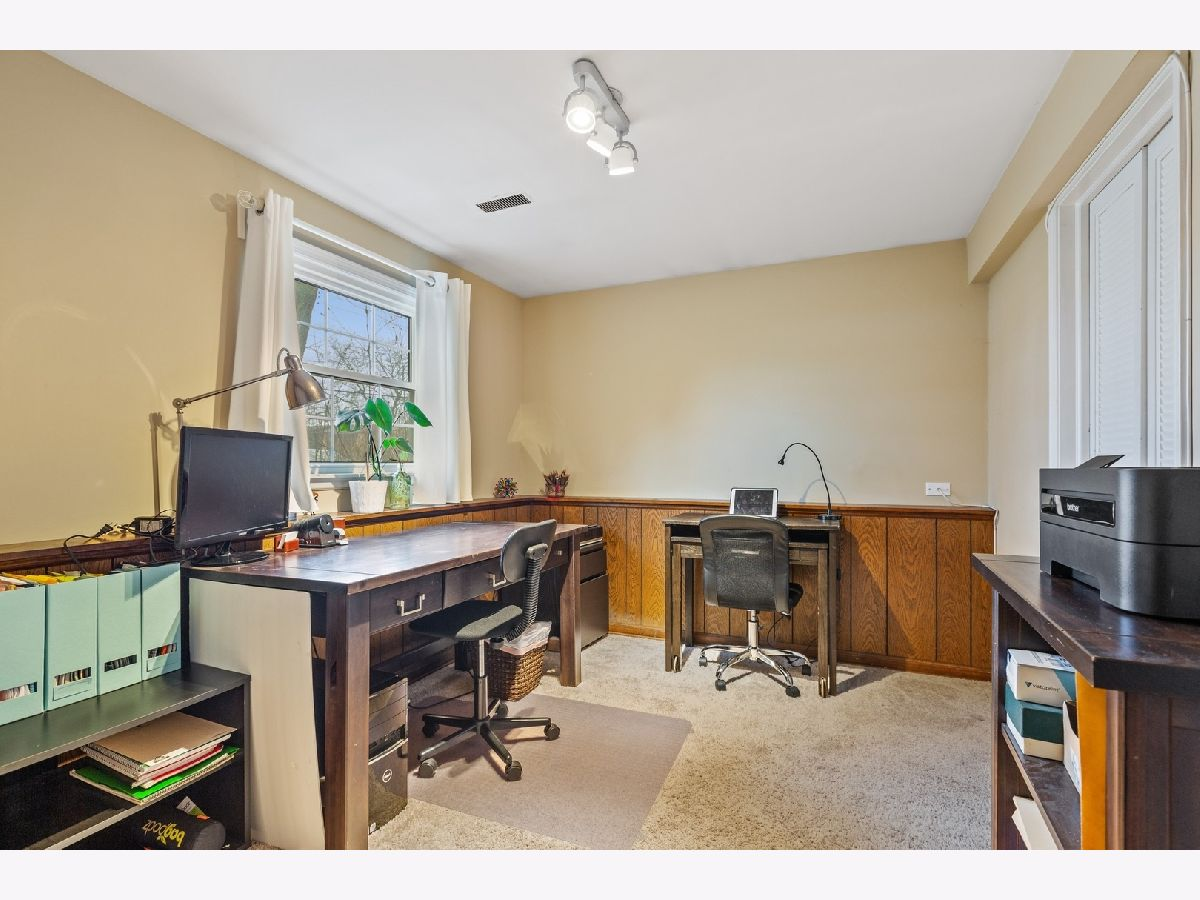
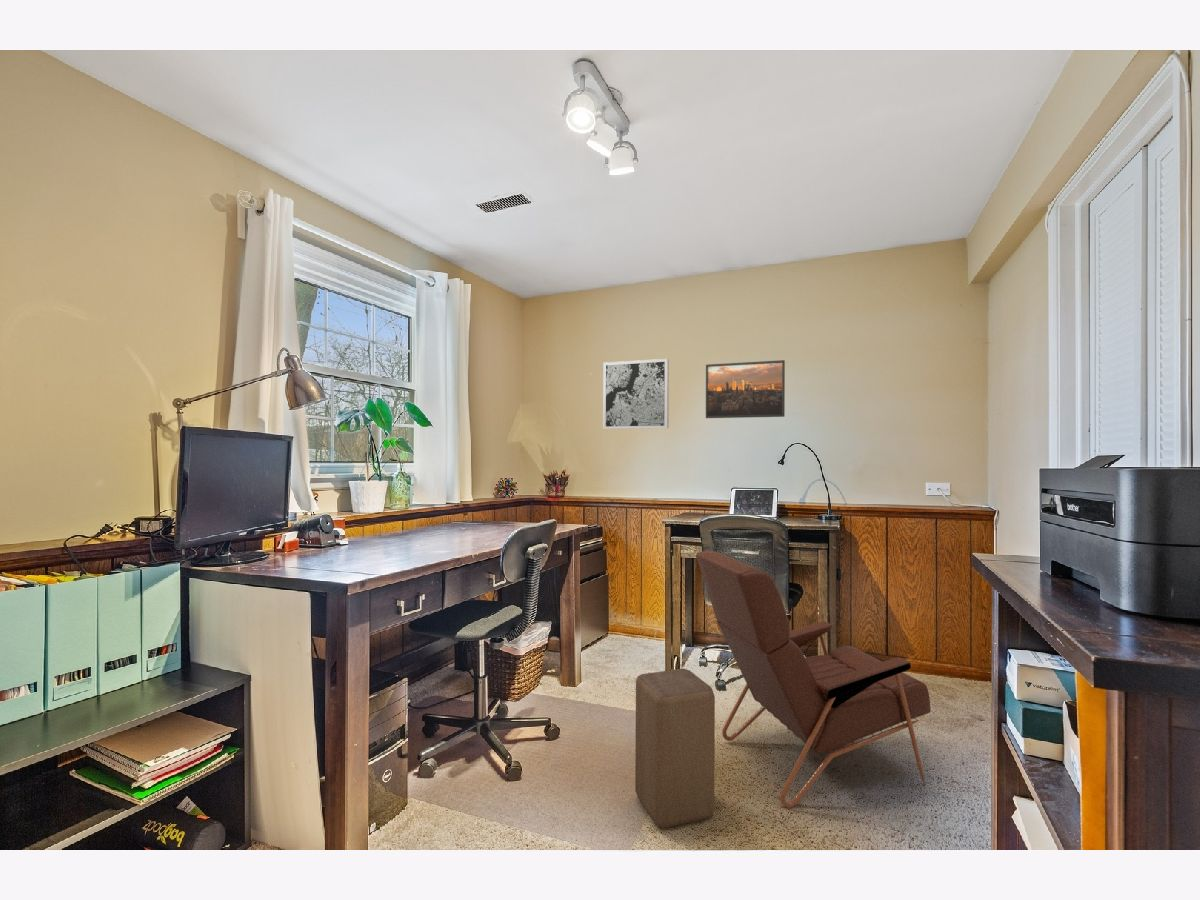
+ wall art (635, 394)
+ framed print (744, 390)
+ stool (673, 743)
+ armchair (806, 660)
